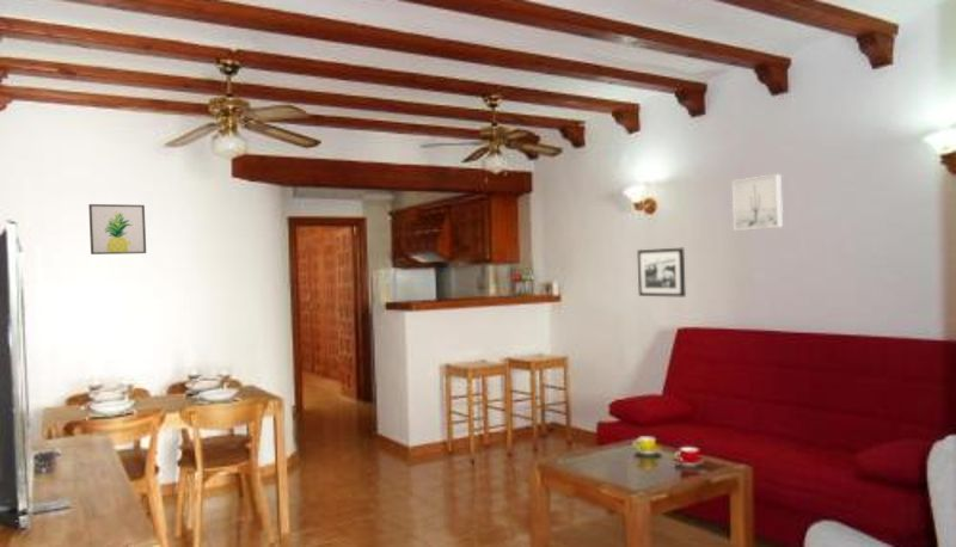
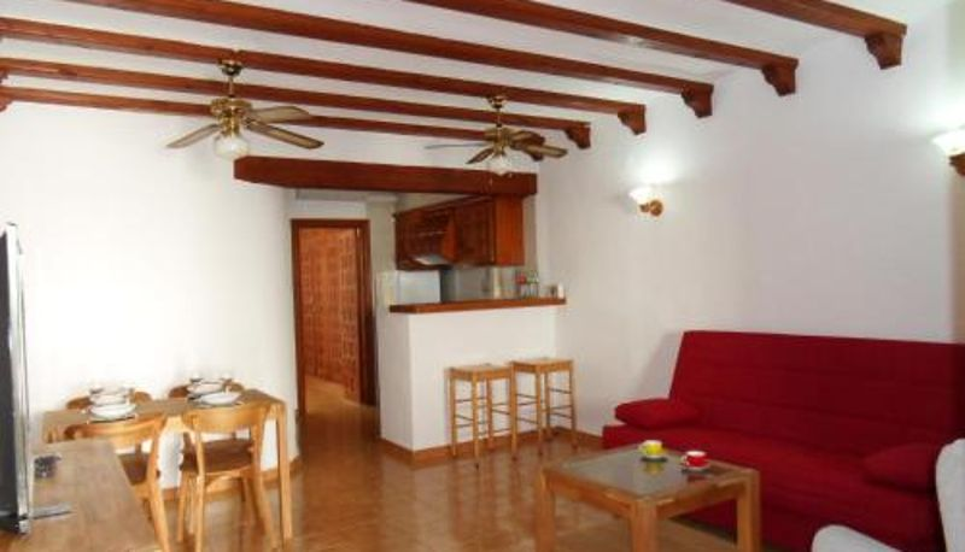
- picture frame (660, 272)
- wall art (117, 229)
- wall art (756, 203)
